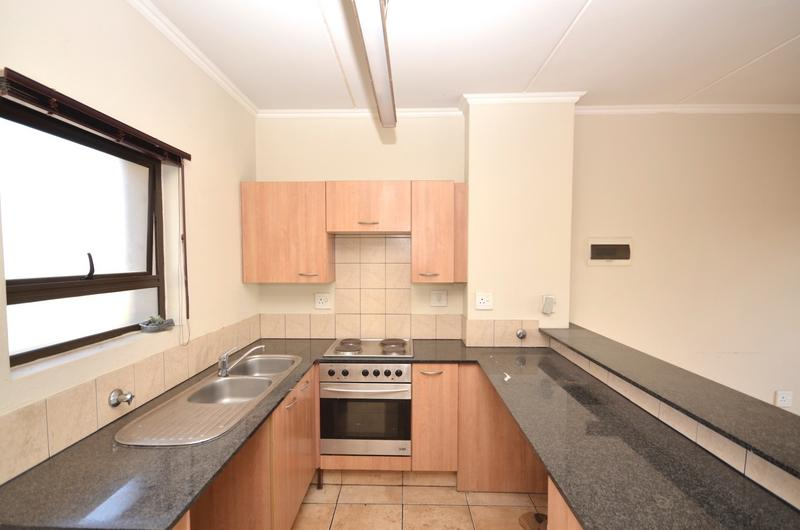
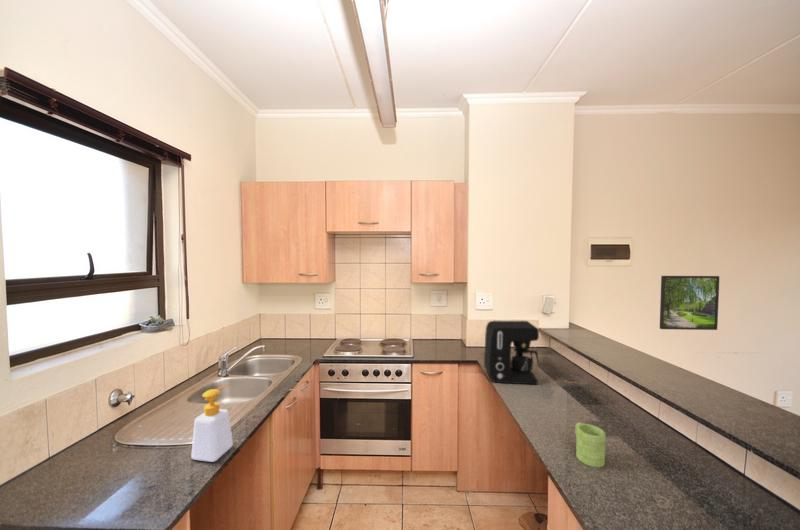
+ soap bottle (216, 418)
+ mug (586, 441)
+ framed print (689, 302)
+ coffee maker (514, 350)
